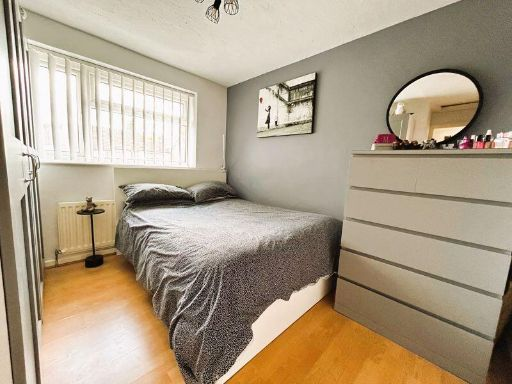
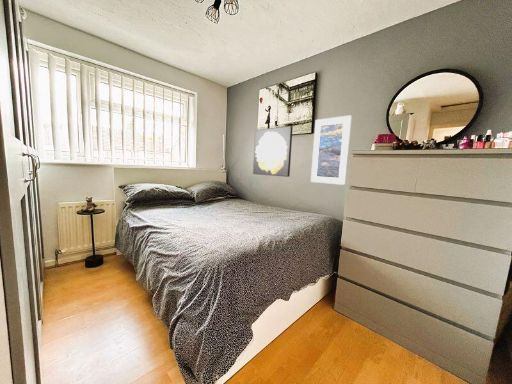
+ wall art (271, 152)
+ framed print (329, 151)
